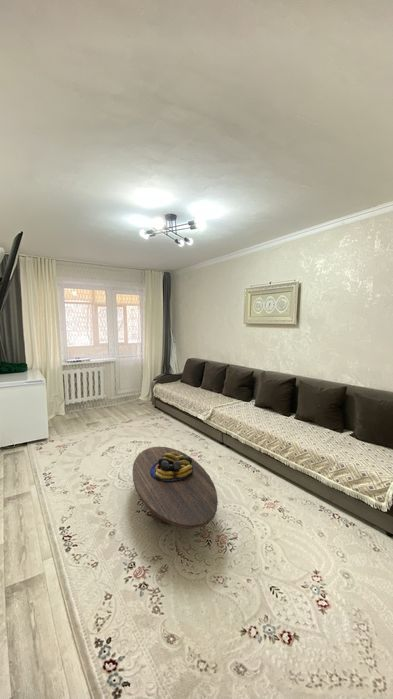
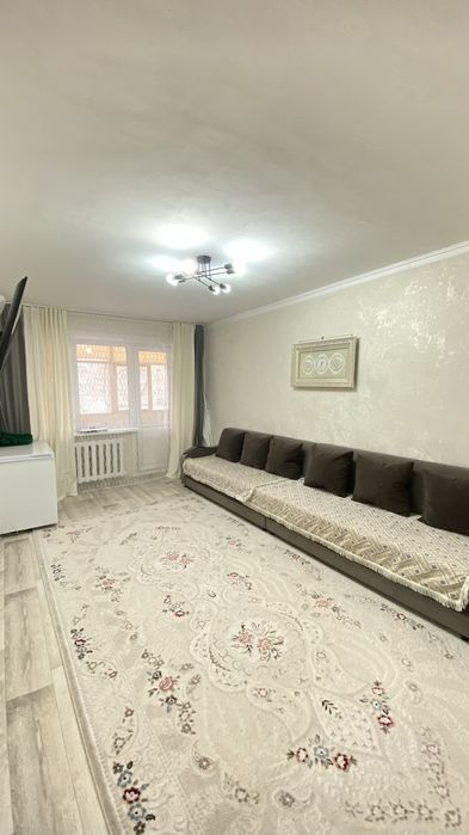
- coffee table (171, 492)
- fruit bowl (171, 462)
